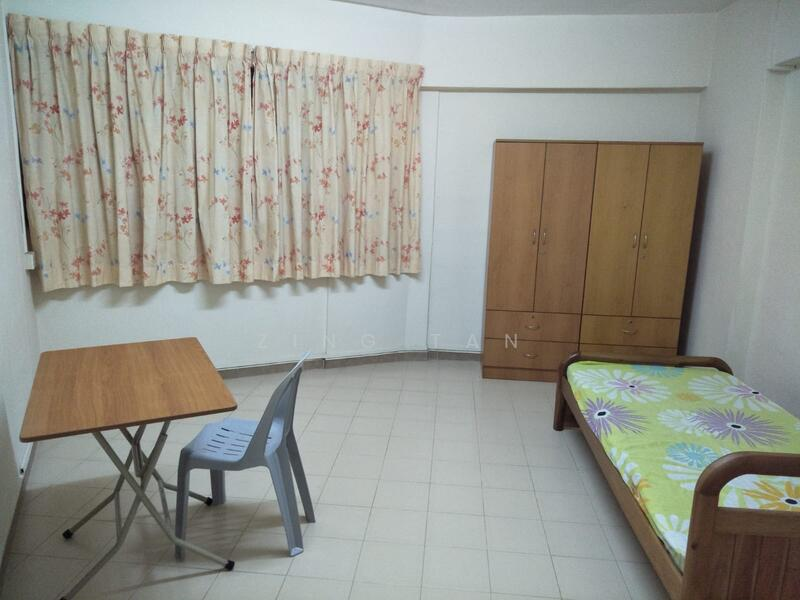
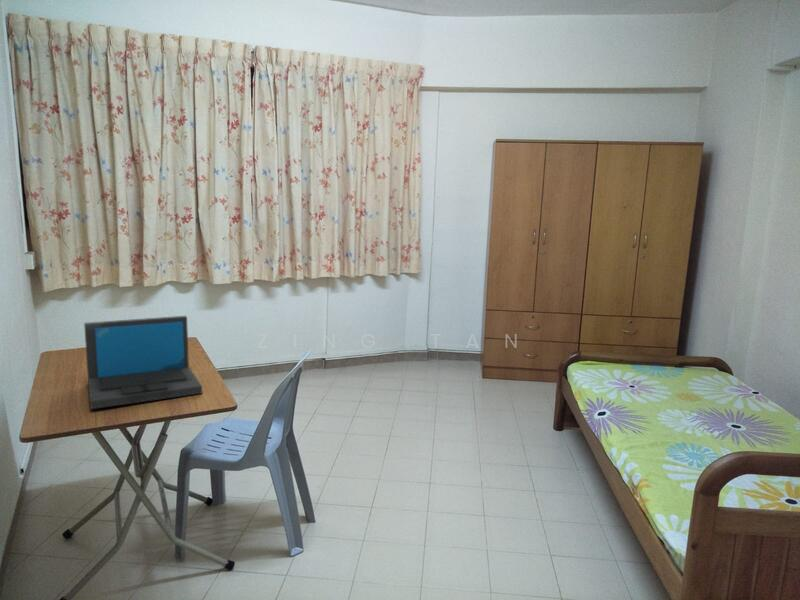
+ laptop (142, 357)
